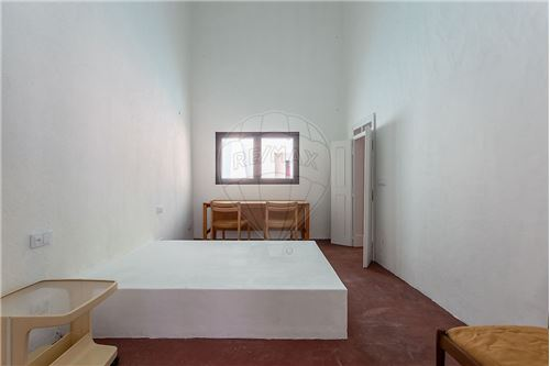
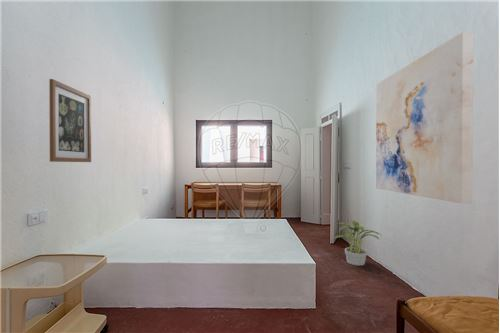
+ potted plant (356, 243)
+ wall art (412, 129)
+ wall art (72, 125)
